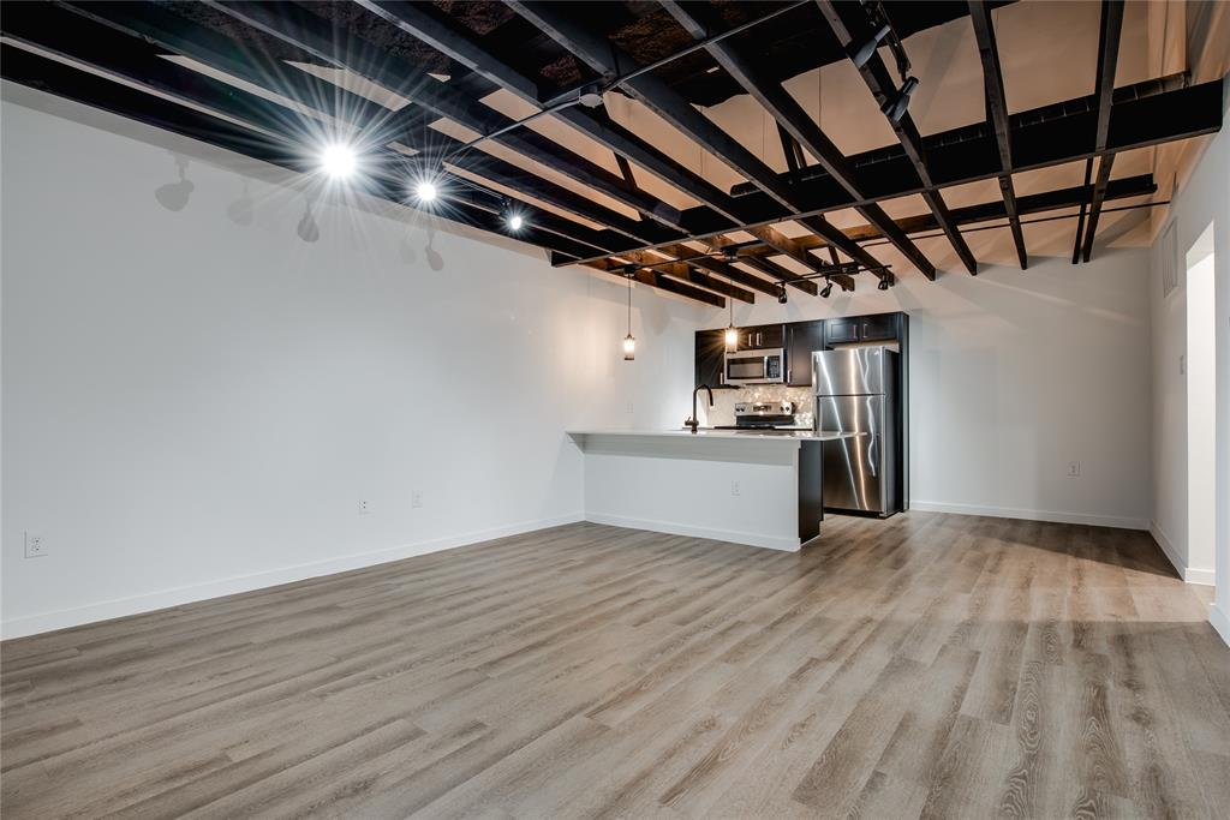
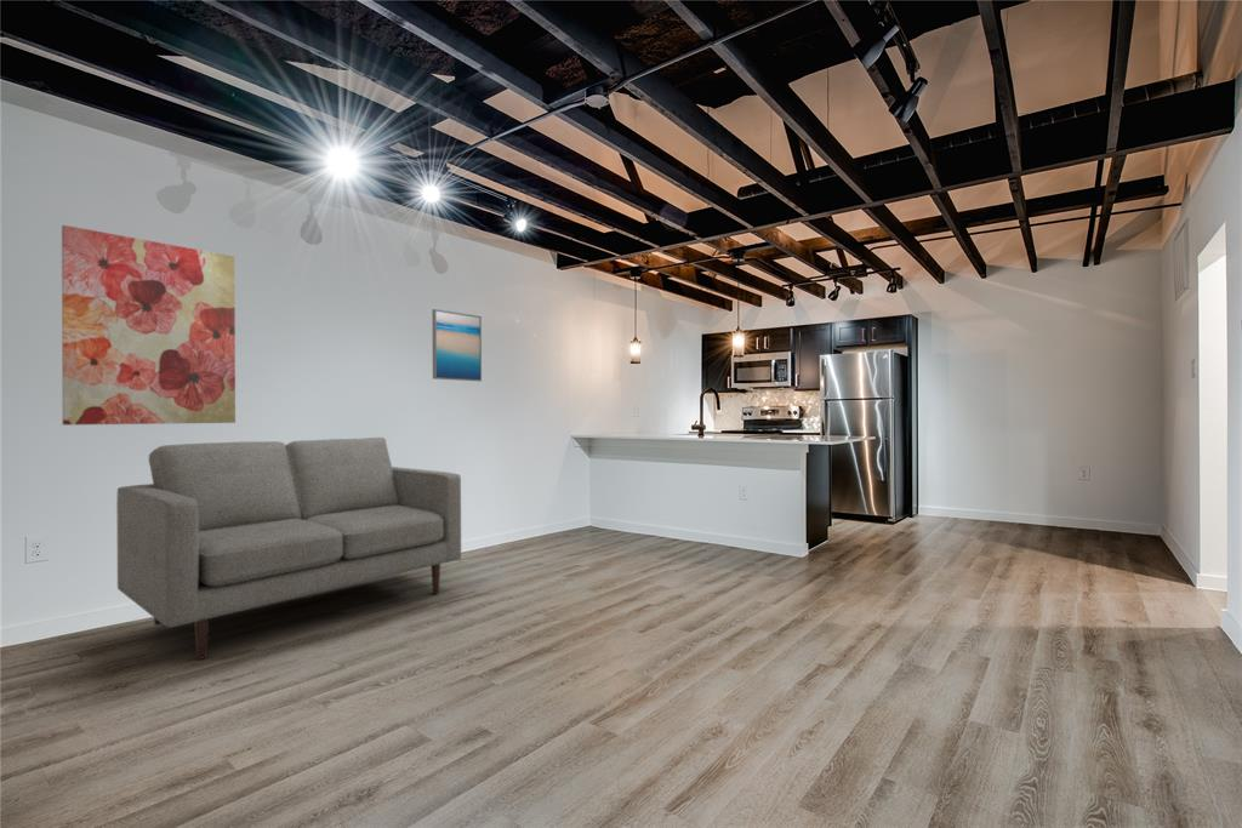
+ sofa (306, 524)
+ wall art (457, 346)
+ wall art (155, 332)
